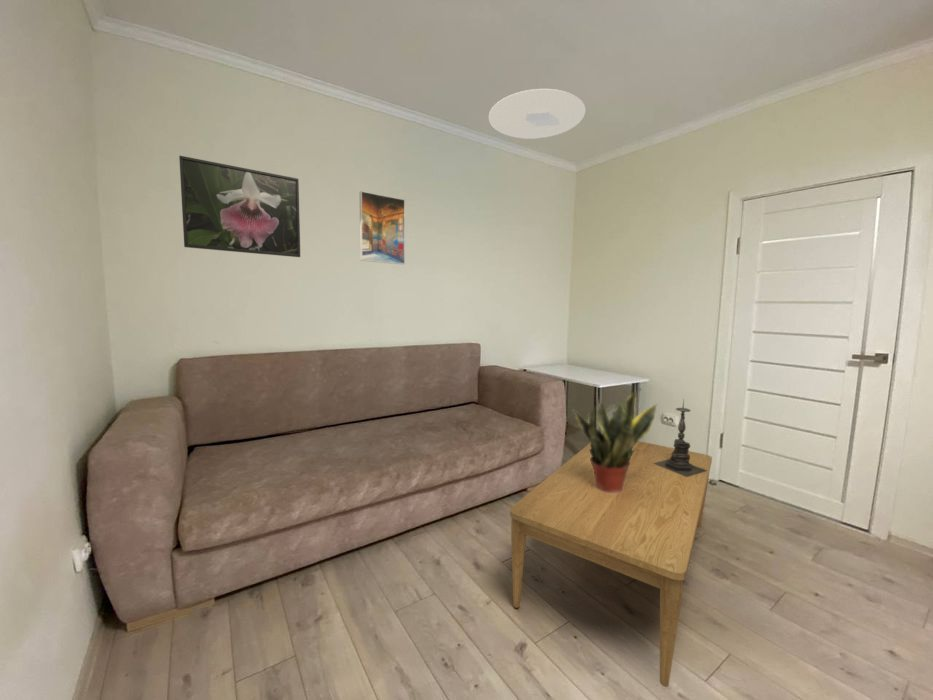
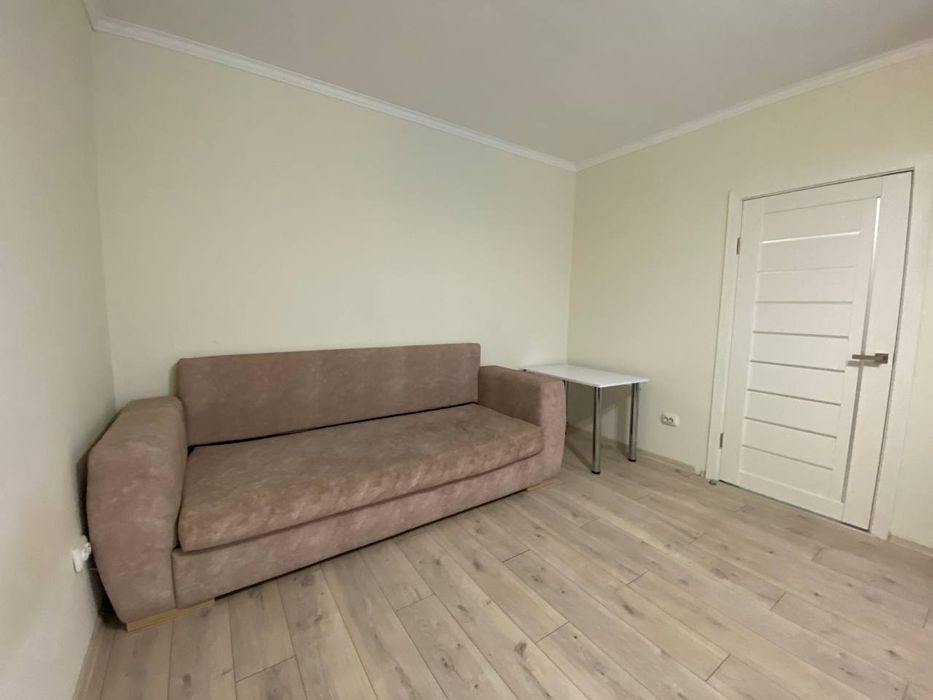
- ceiling light (536, 112)
- coffee table (624, 519)
- candle holder (682, 432)
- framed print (383, 229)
- potted plant (614, 436)
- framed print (244, 210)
